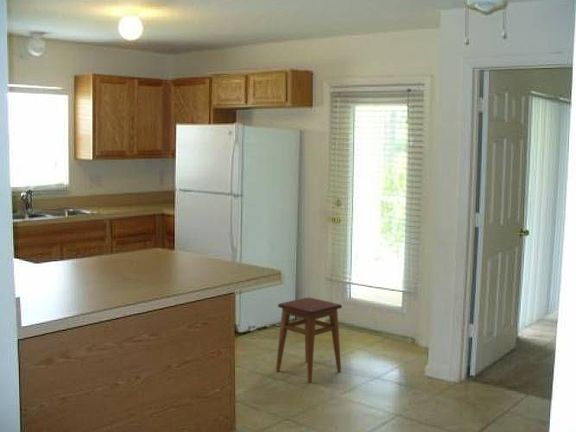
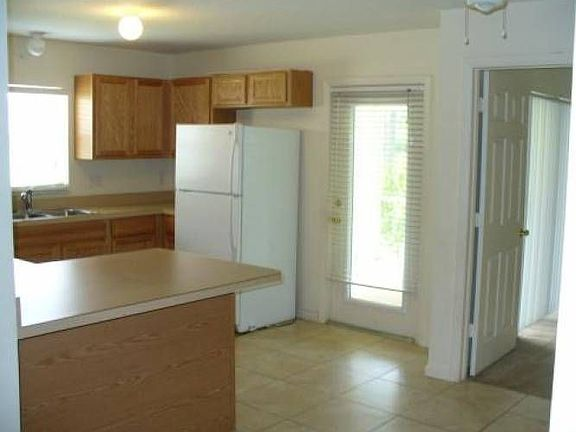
- stool (309, 337)
